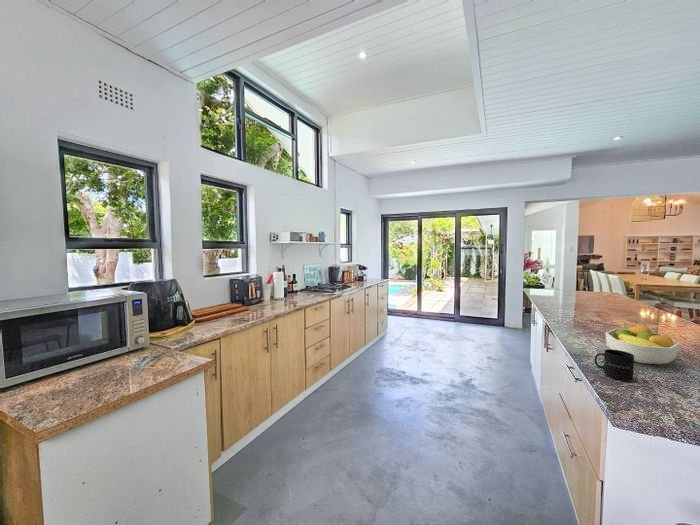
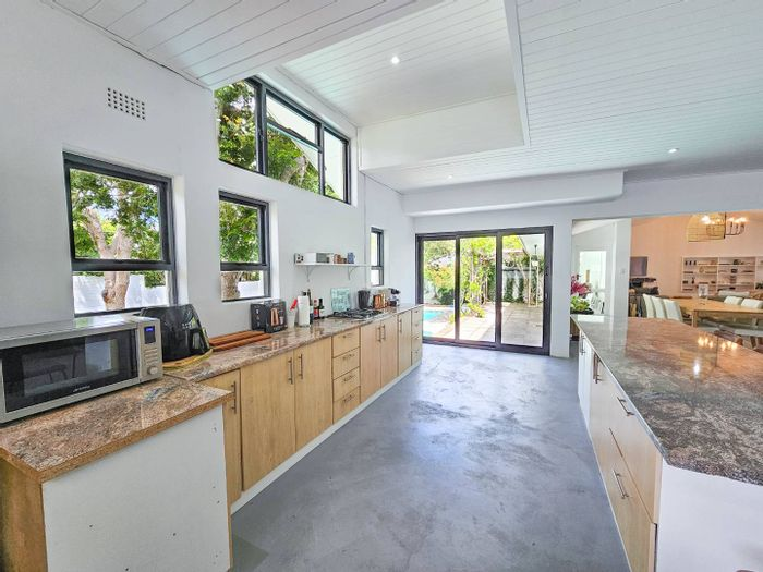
- mug (613, 363)
- fruit bowl (640, 342)
